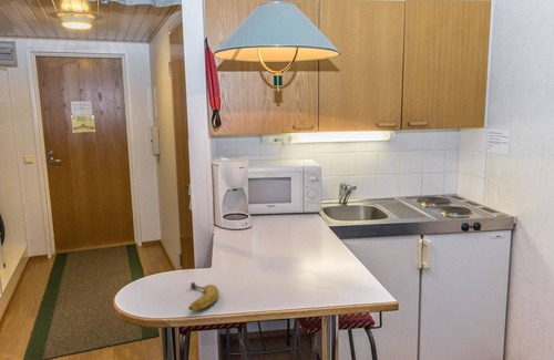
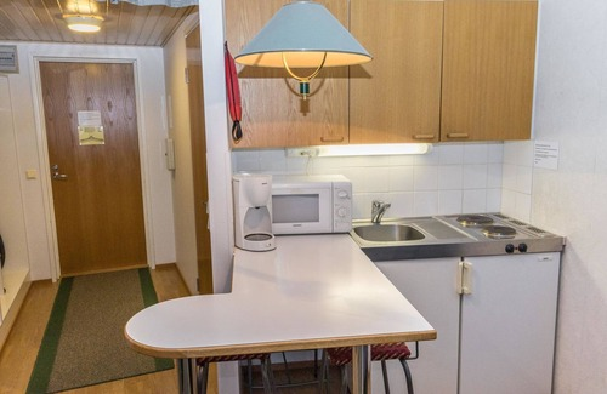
- fruit (199, 298)
